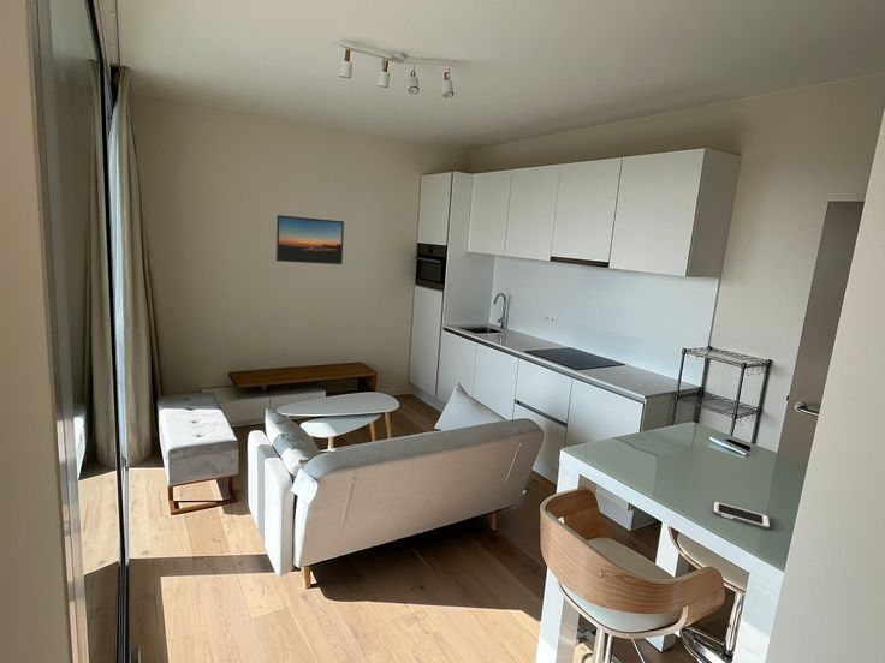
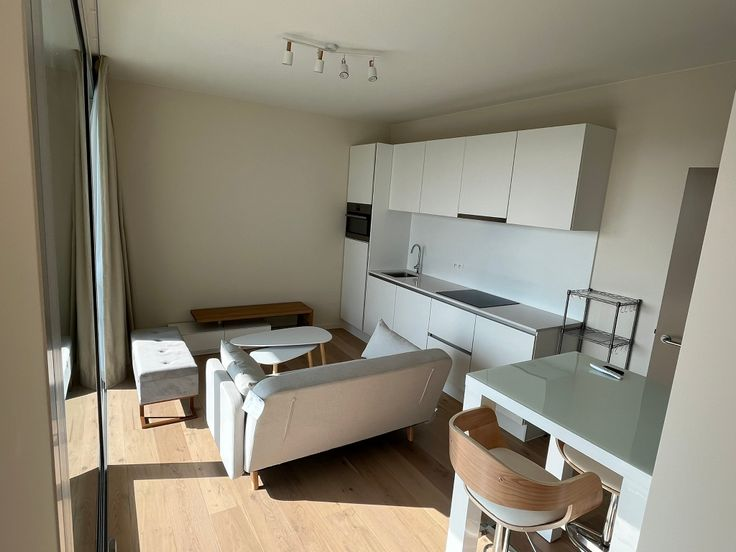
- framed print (310, 240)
- cell phone (740, 514)
